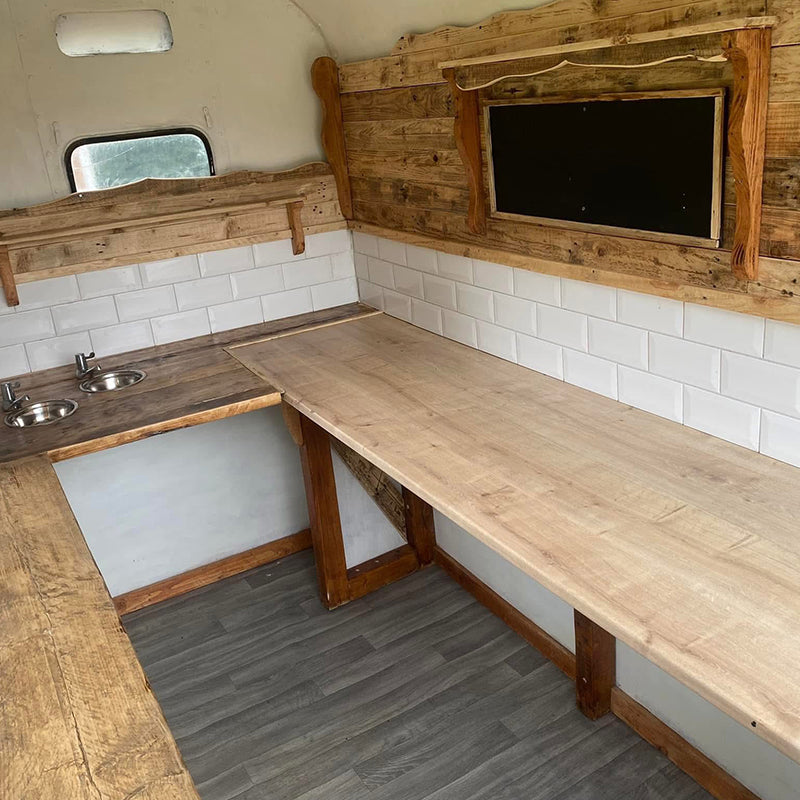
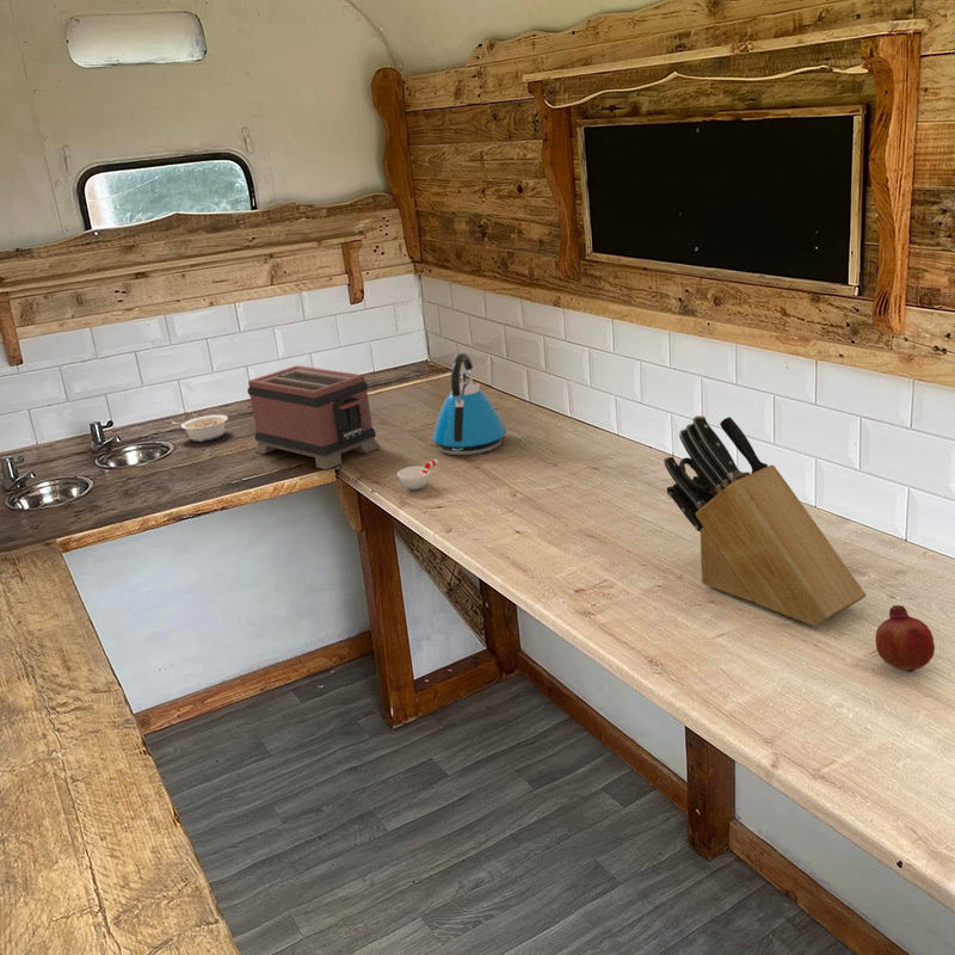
+ toaster (314, 414)
+ cup (418, 475)
+ legume (203, 427)
+ knife block (758, 509)
+ fruit (904, 639)
+ kettle (464, 400)
